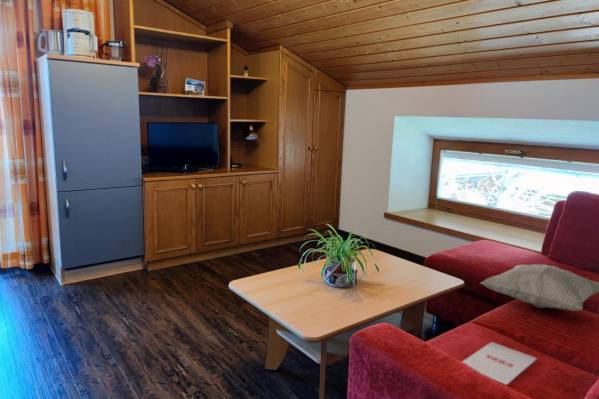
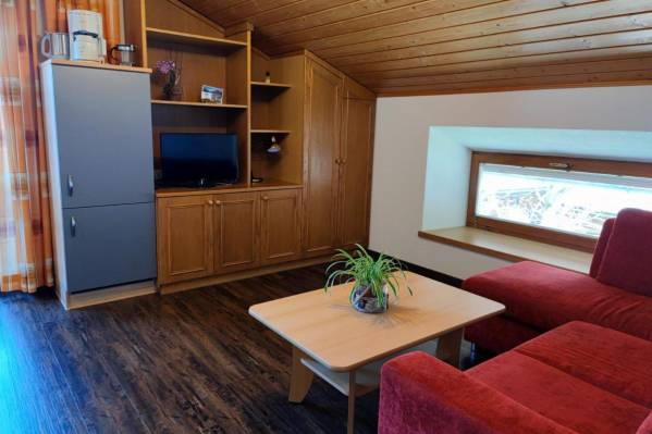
- magazine (498, 361)
- decorative pillow (543, 285)
